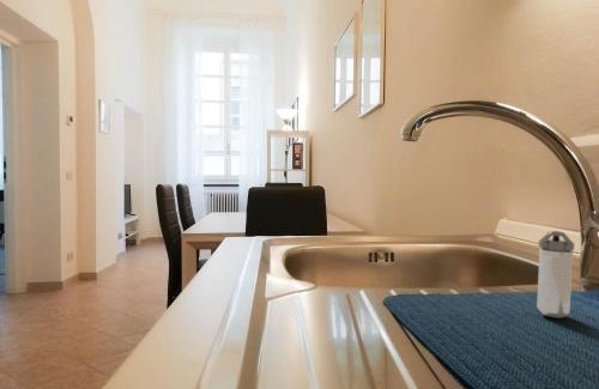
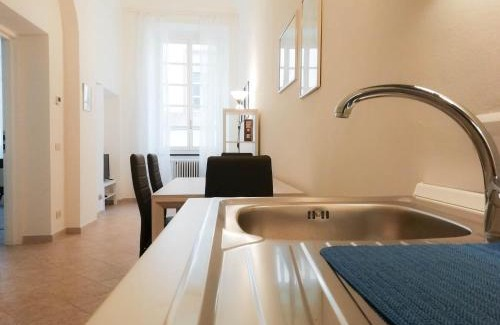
- shaker (555, 273)
